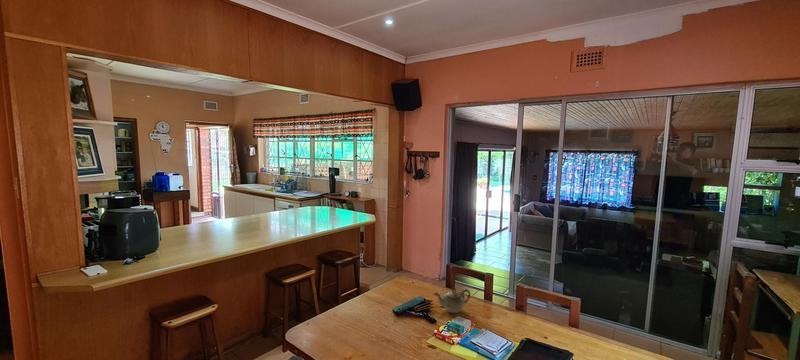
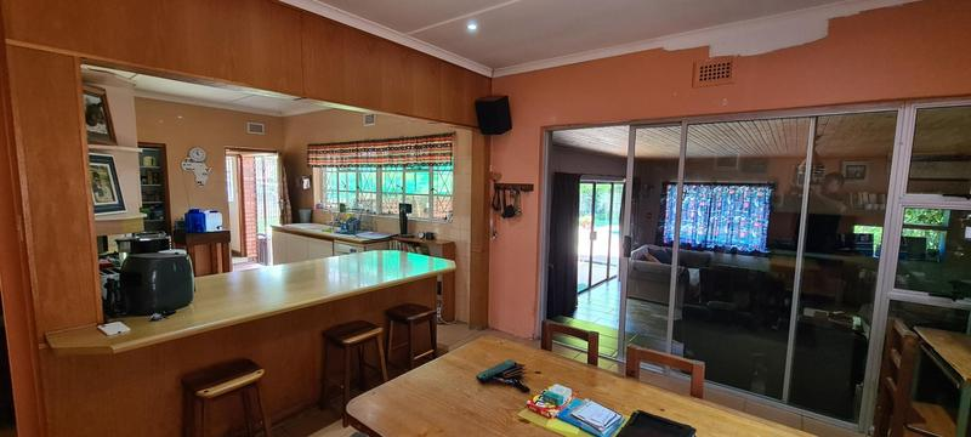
- teapot (451, 299)
